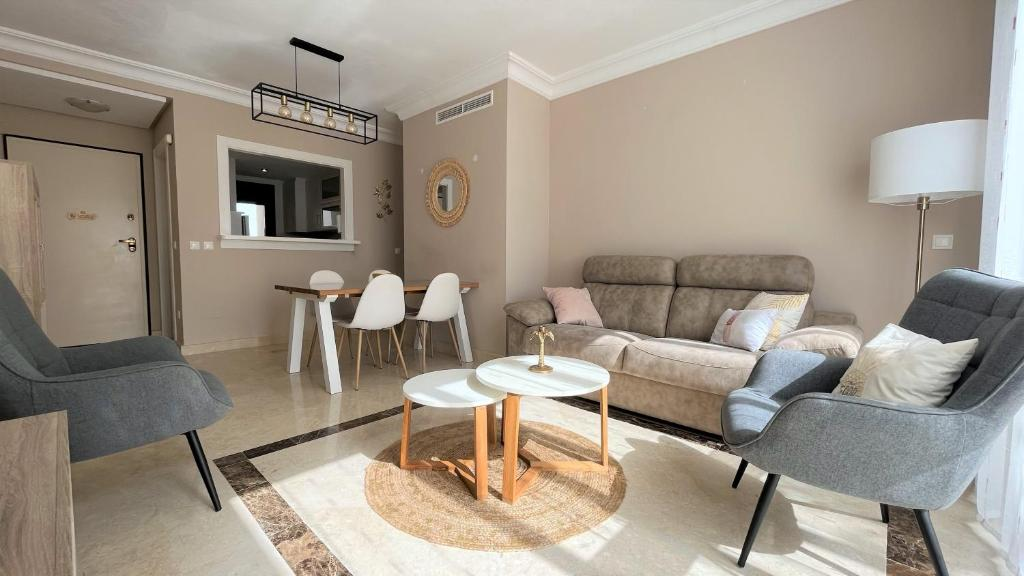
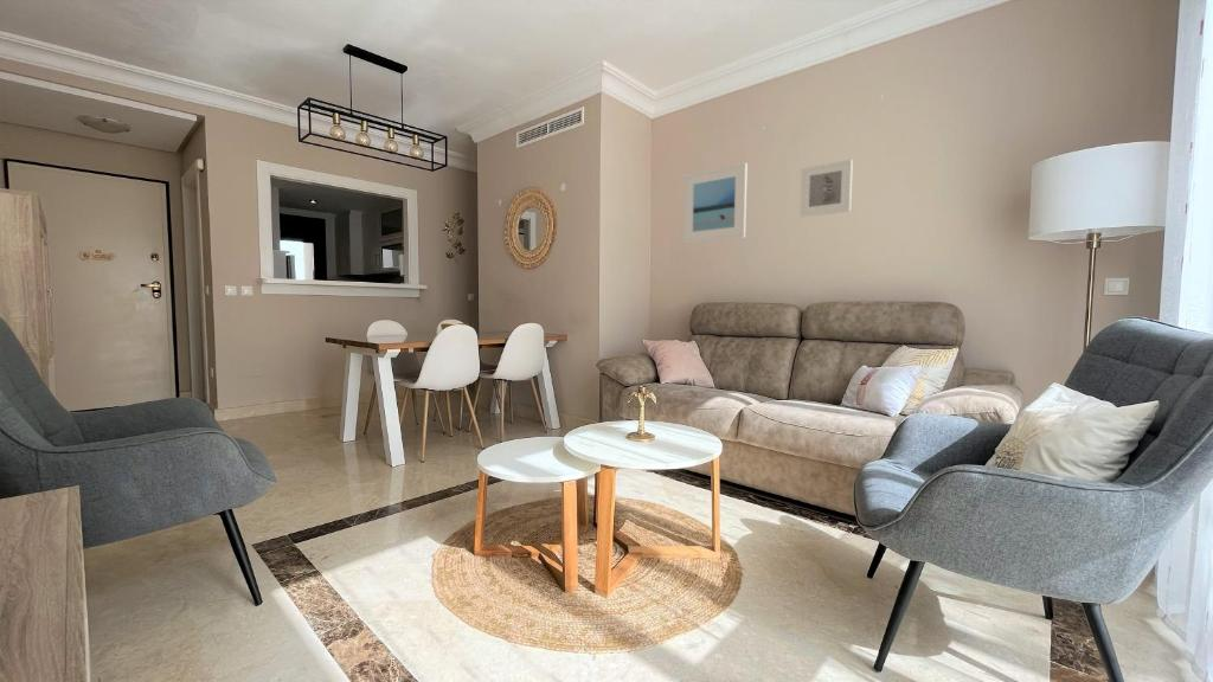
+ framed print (824, 188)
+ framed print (713, 205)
